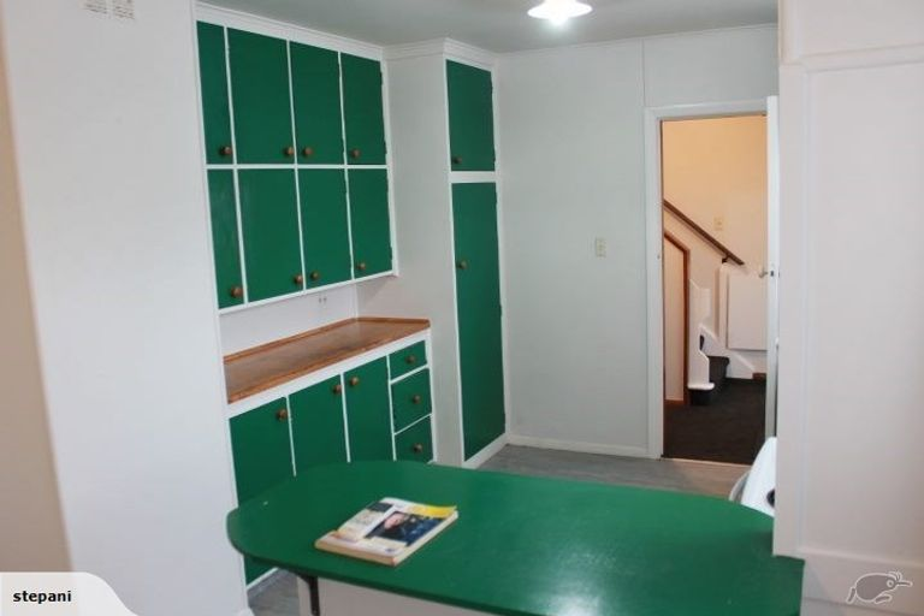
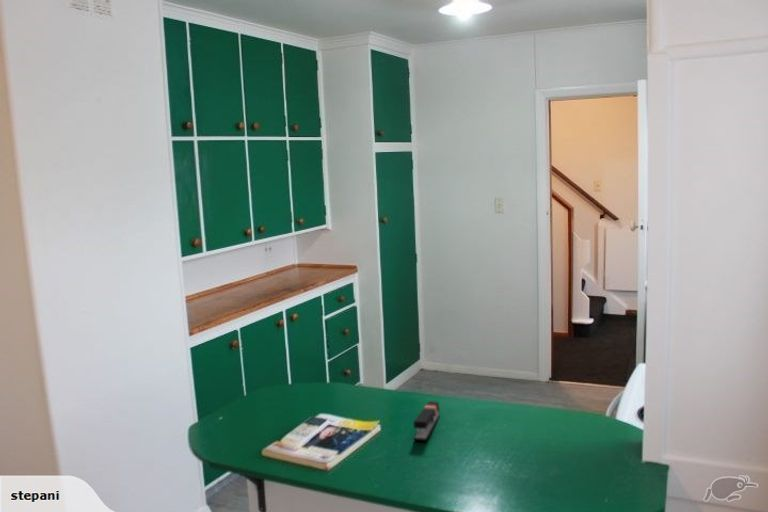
+ stapler (427, 418)
